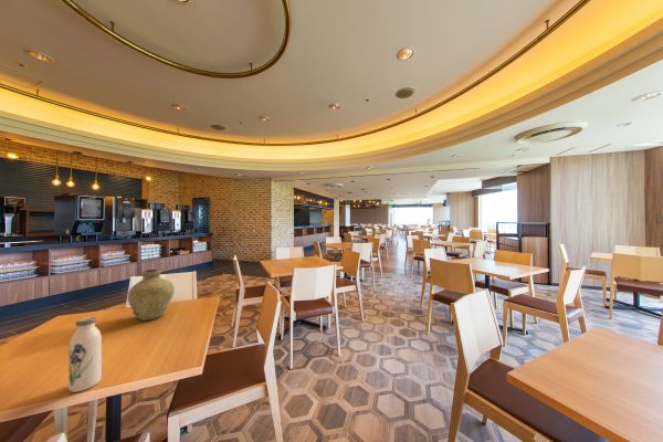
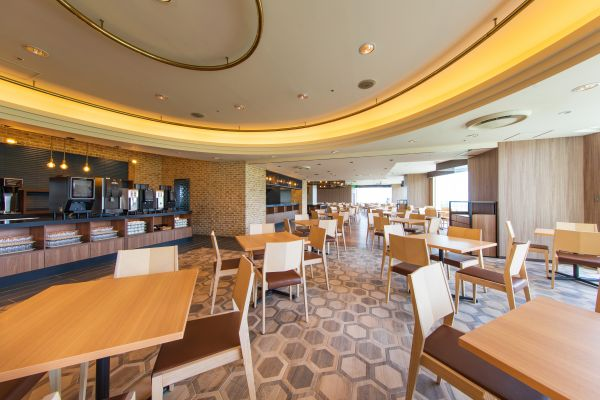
- water bottle (85, 351)
- vase (151, 293)
